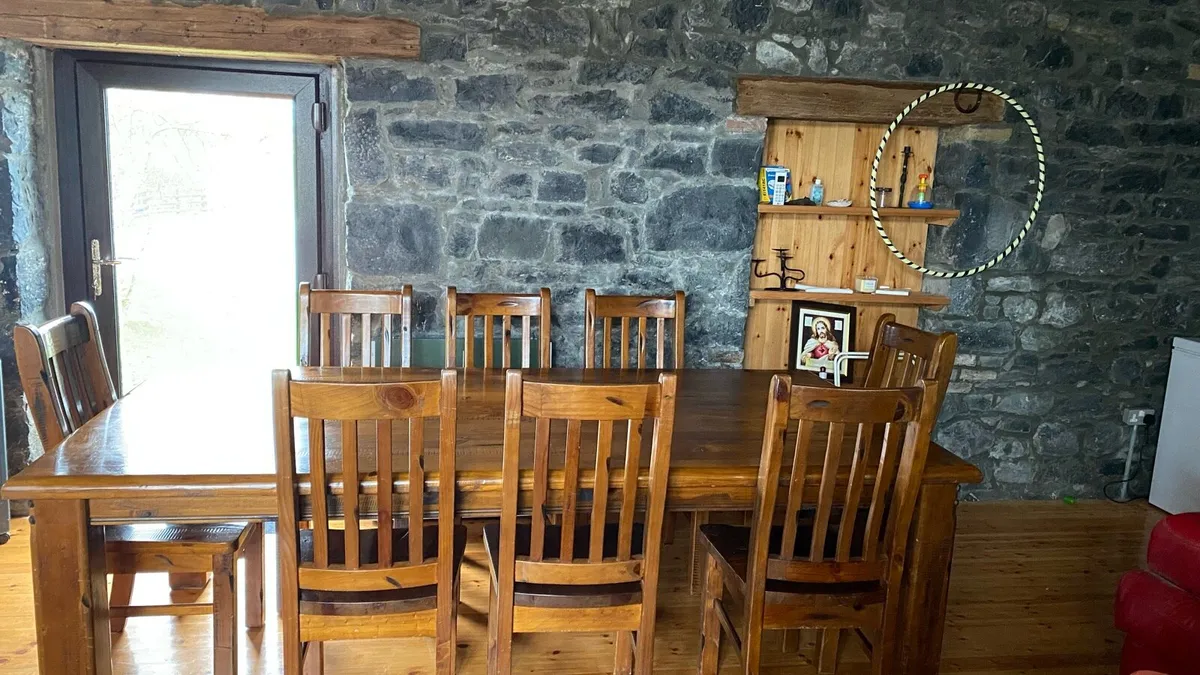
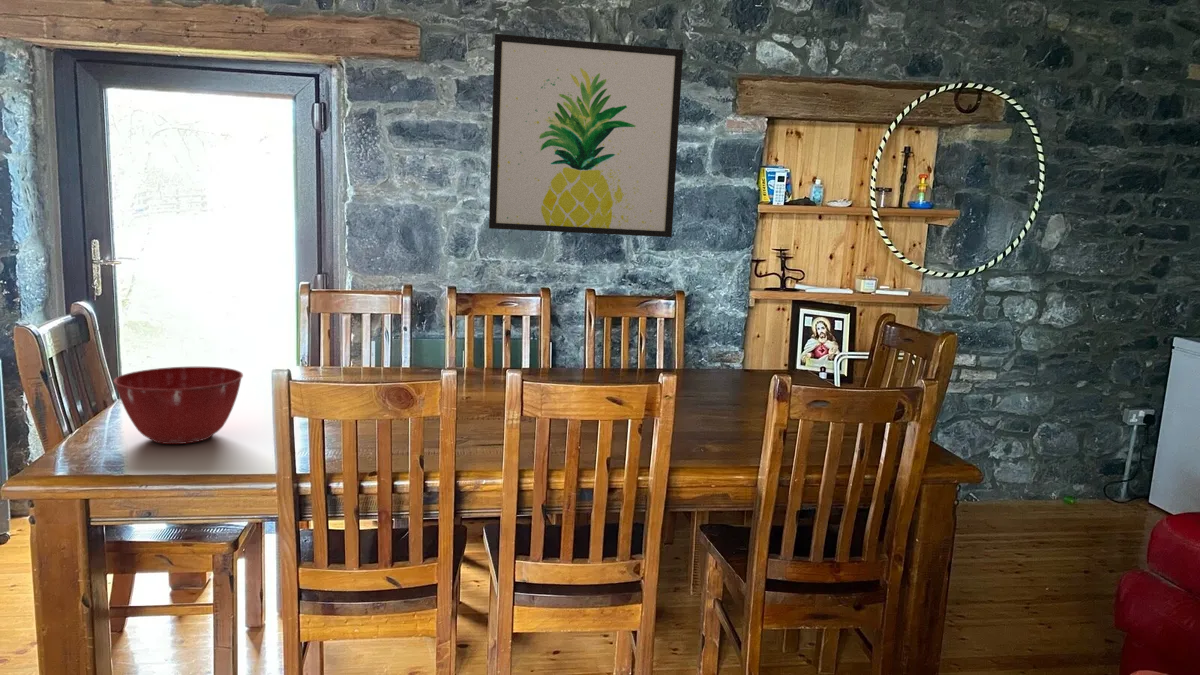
+ wall art (585, 139)
+ mixing bowl (180, 406)
